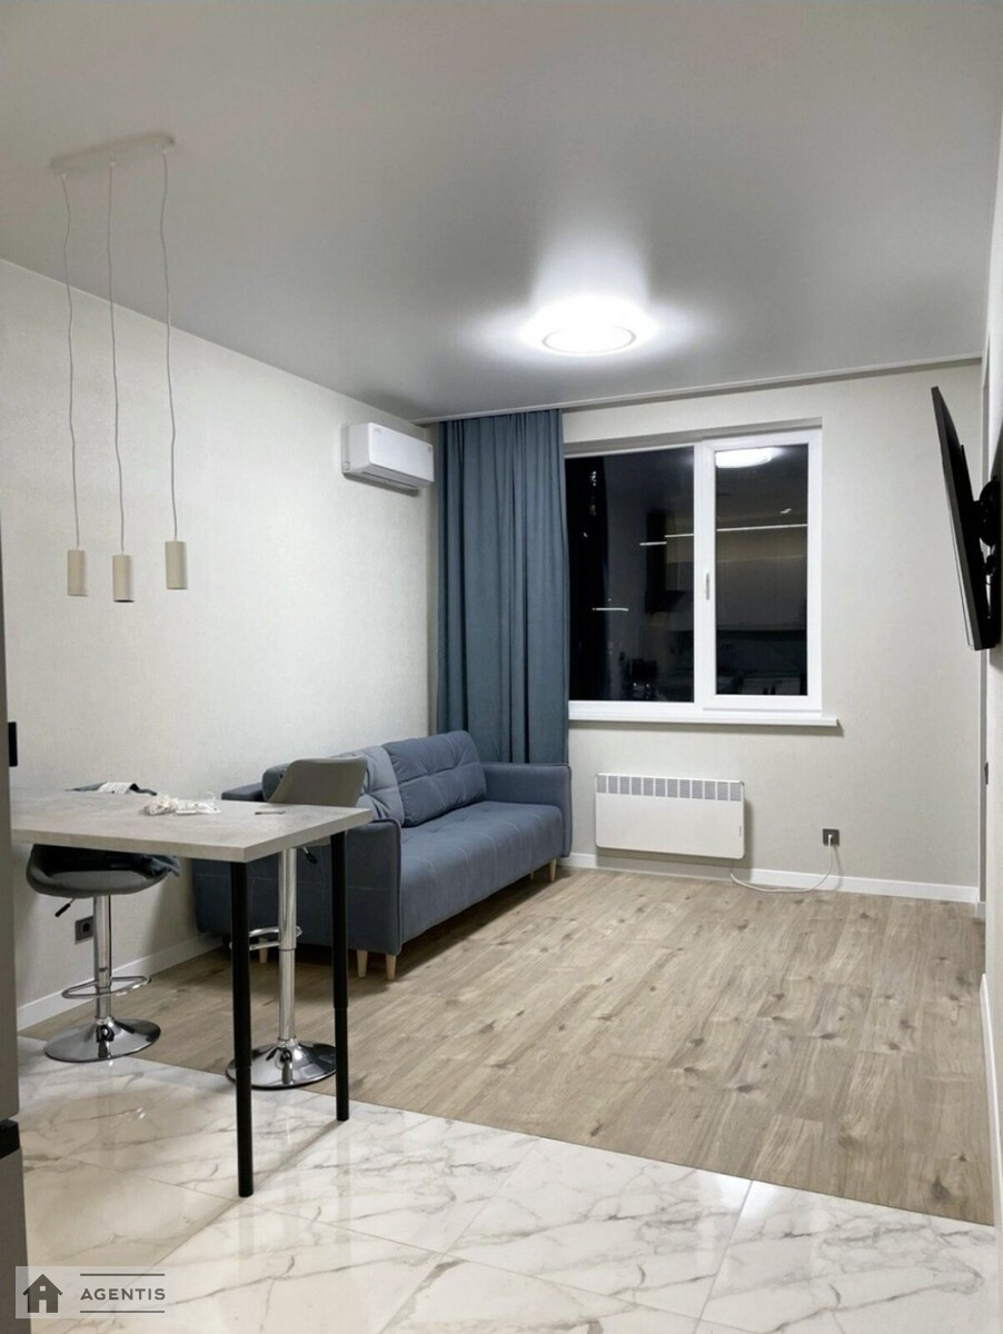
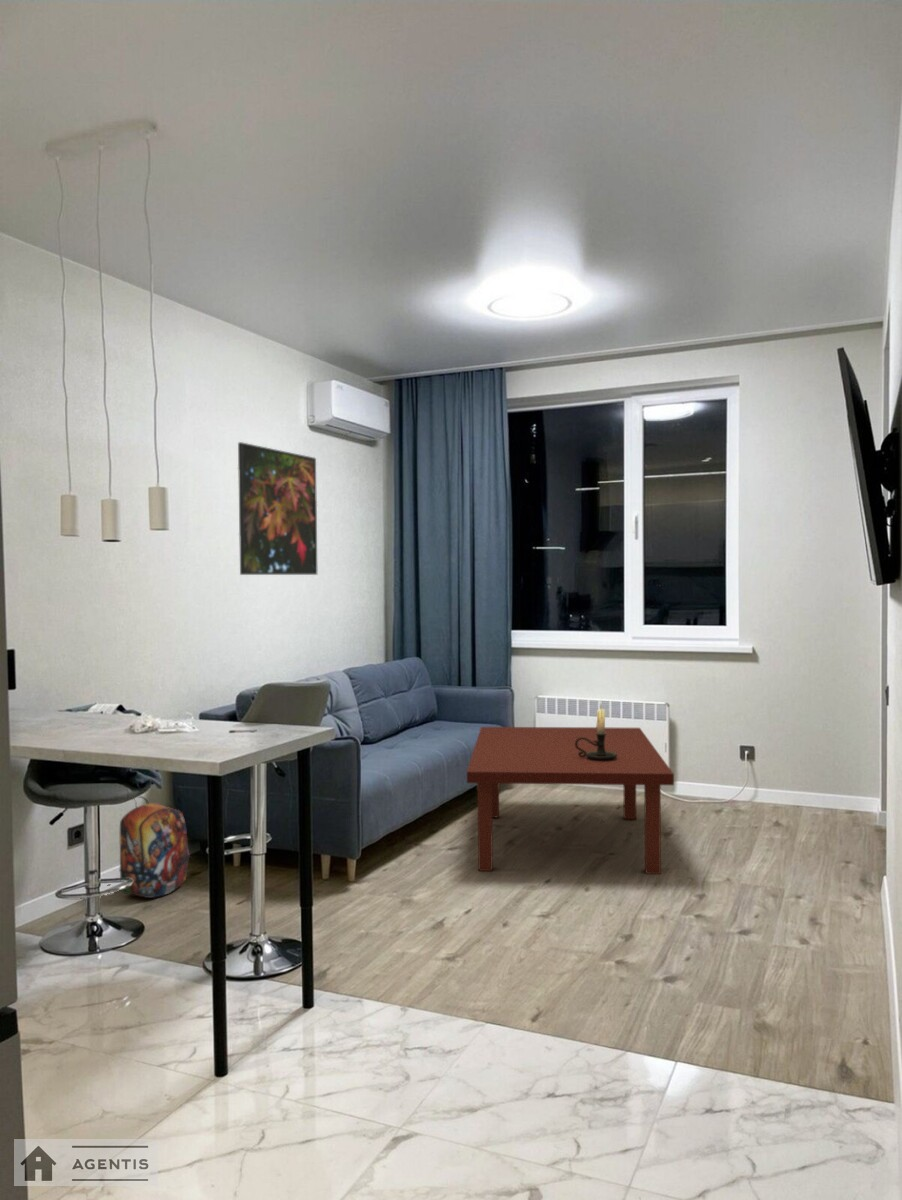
+ coffee table (564, 783)
+ candle holder (596, 727)
+ backpack (152, 844)
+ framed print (280, 512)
